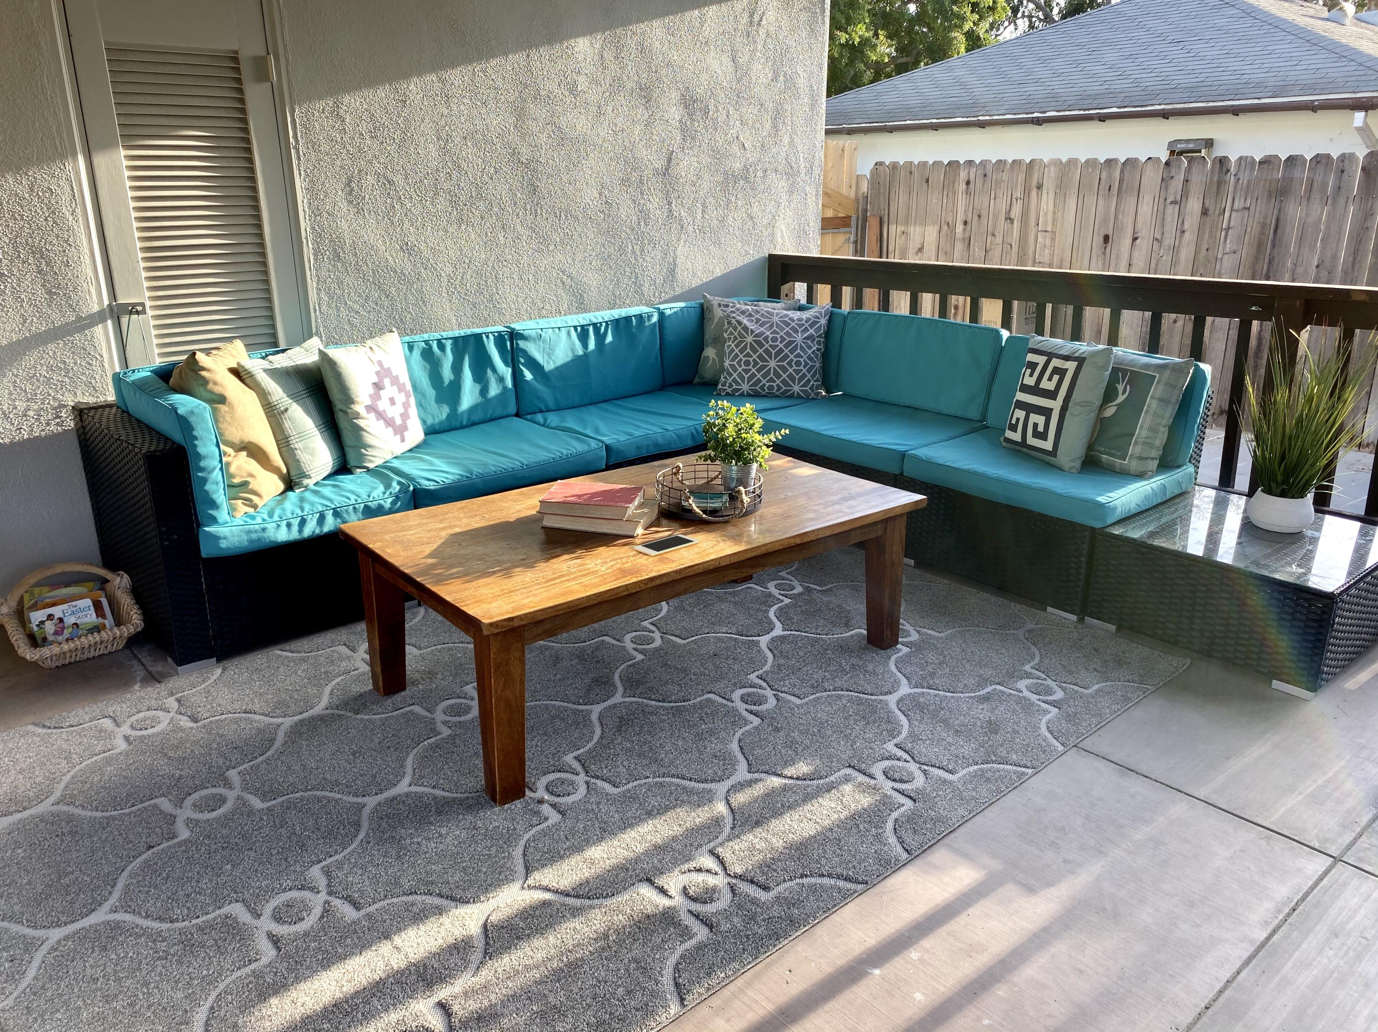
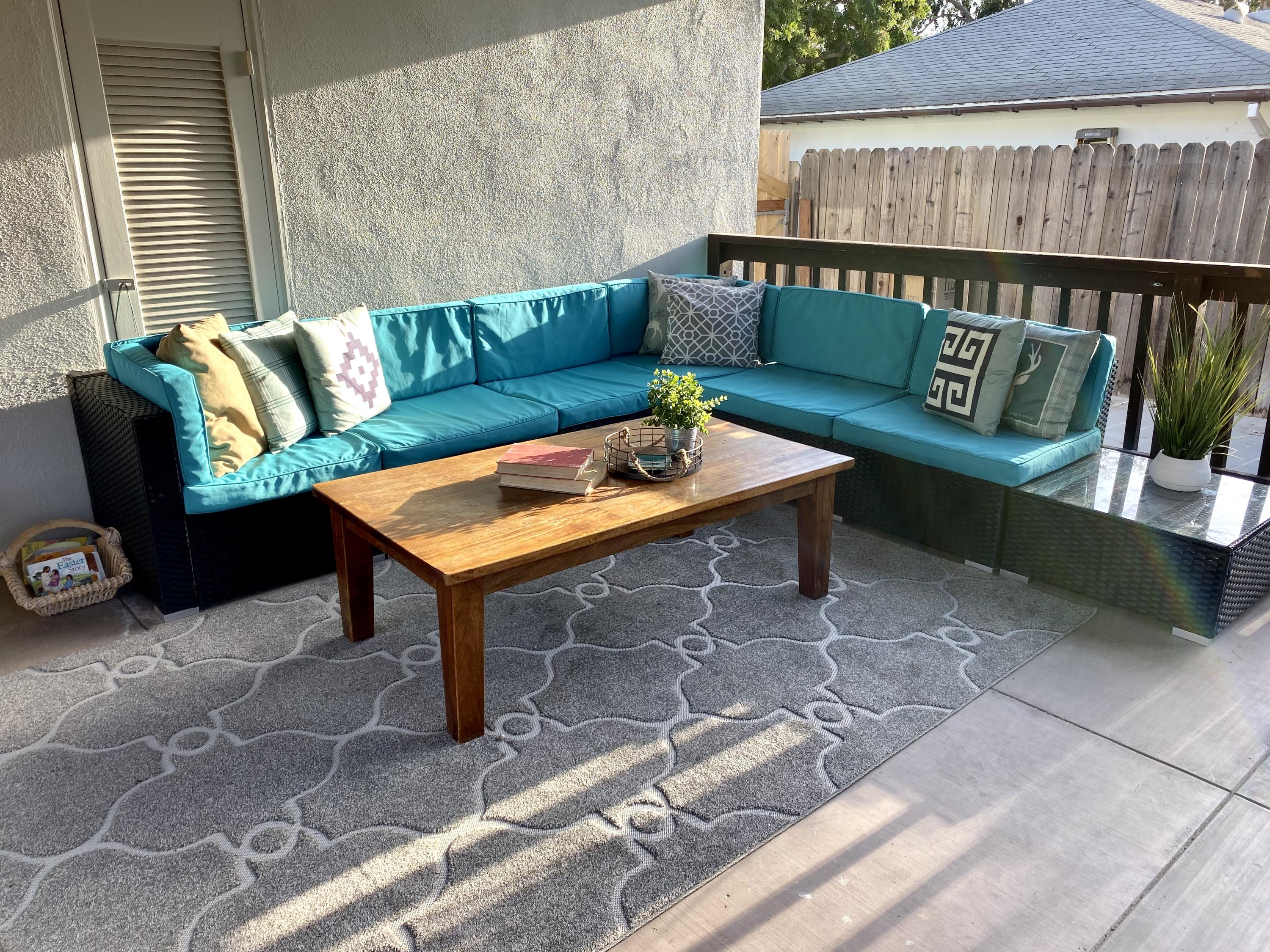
- cell phone (666, 544)
